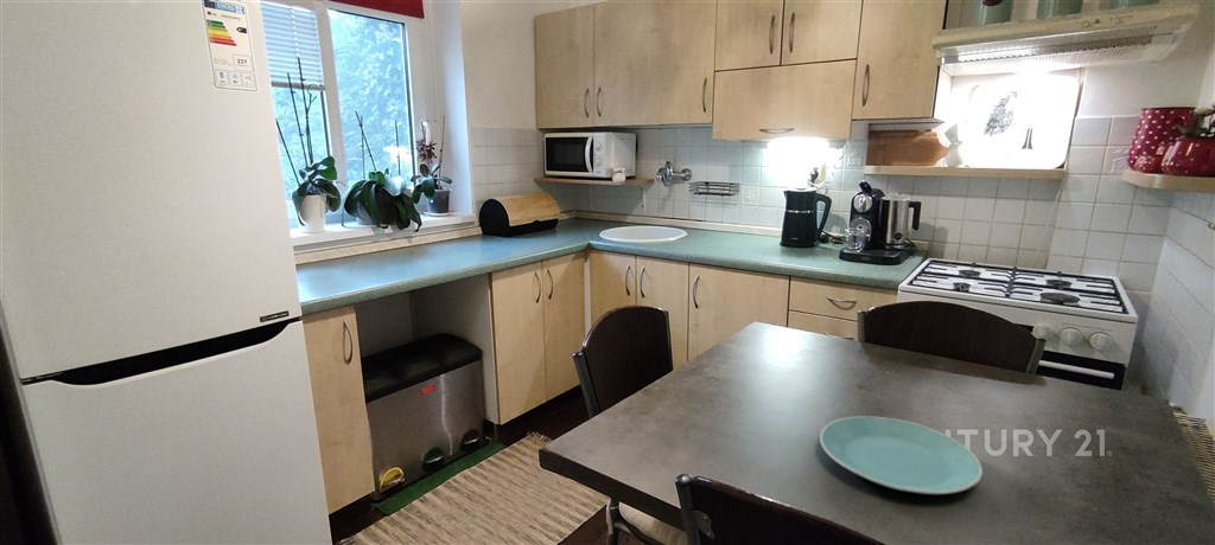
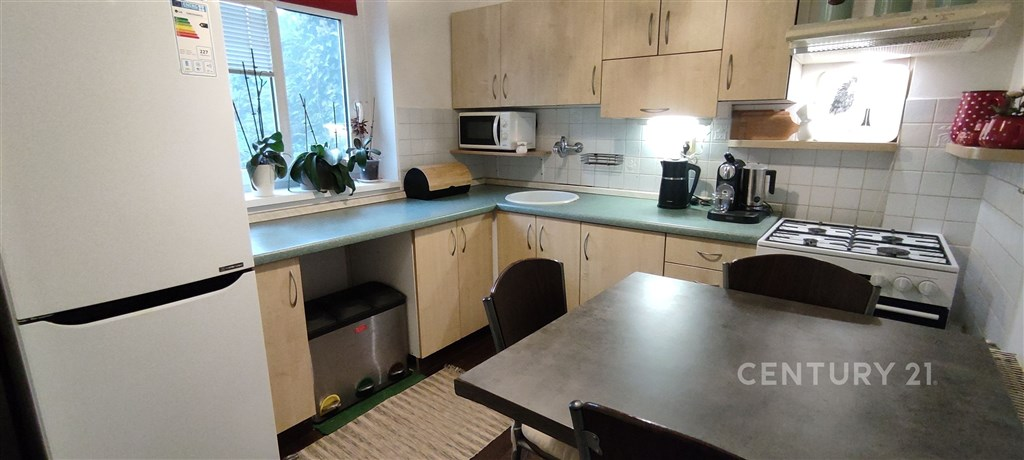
- plate (896, 456)
